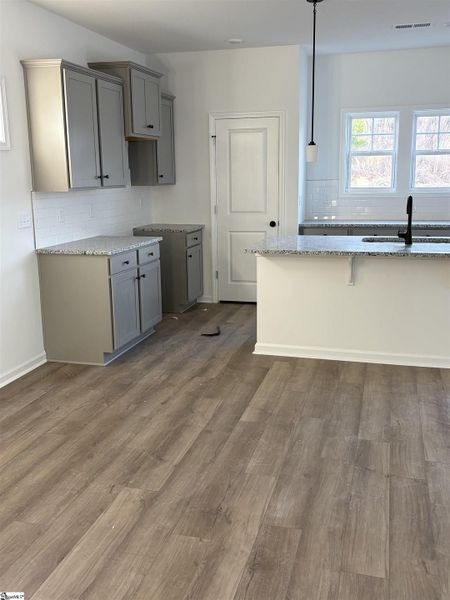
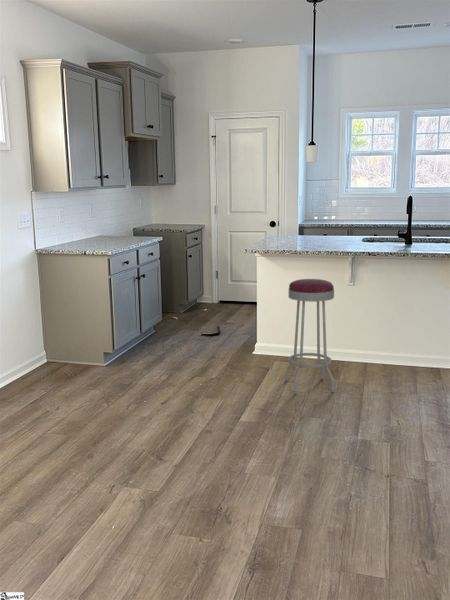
+ bar stool (303, 334)
